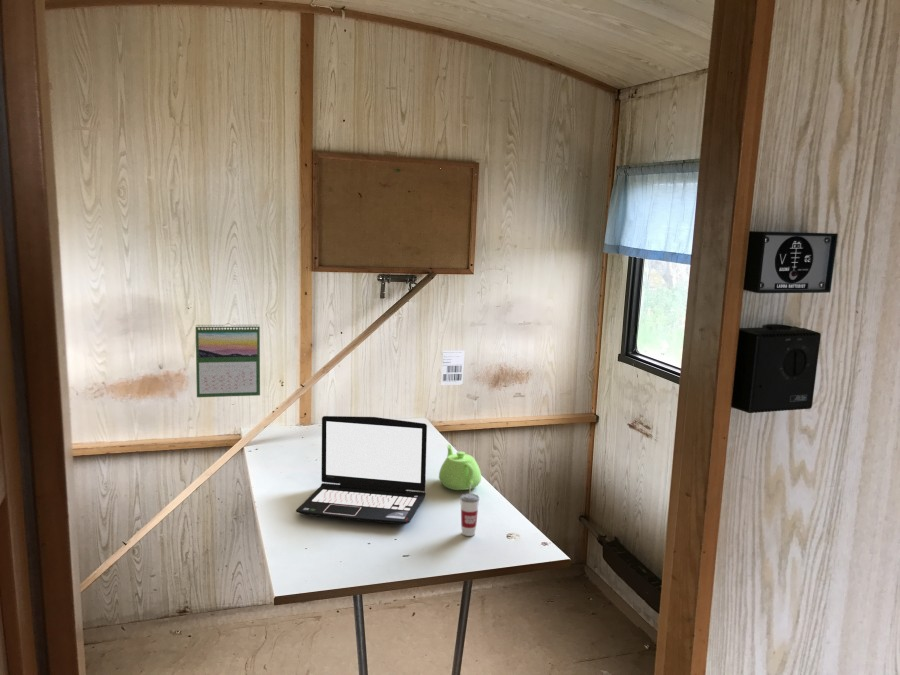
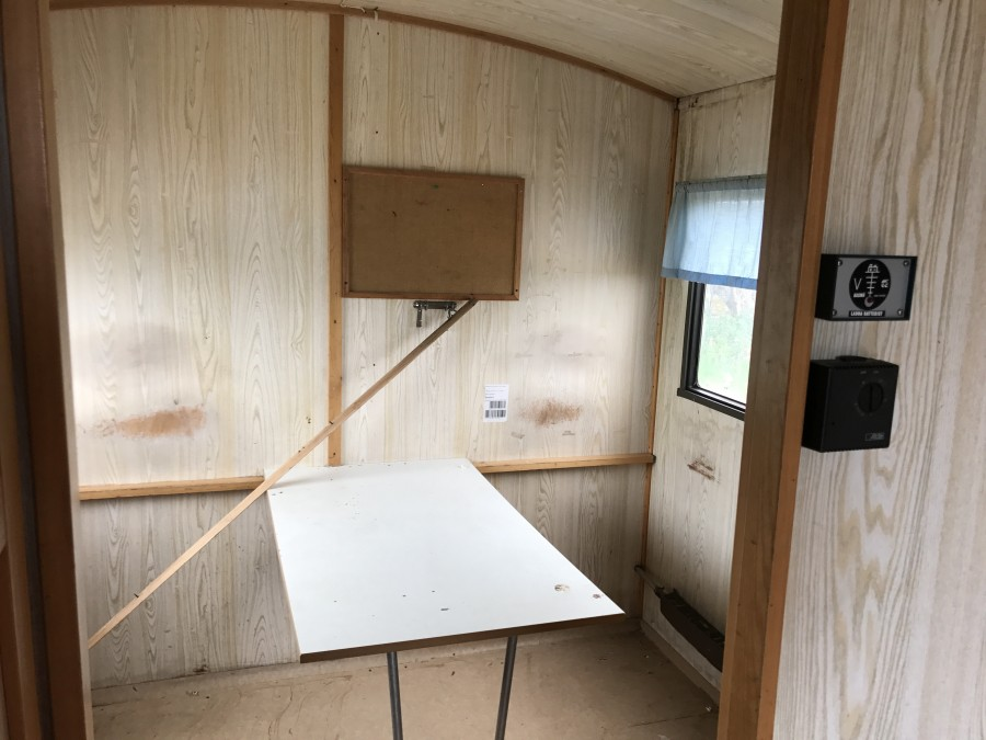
- laptop (363, 467)
- teapot (459, 468)
- cup (469, 508)
- calendar (228, 359)
